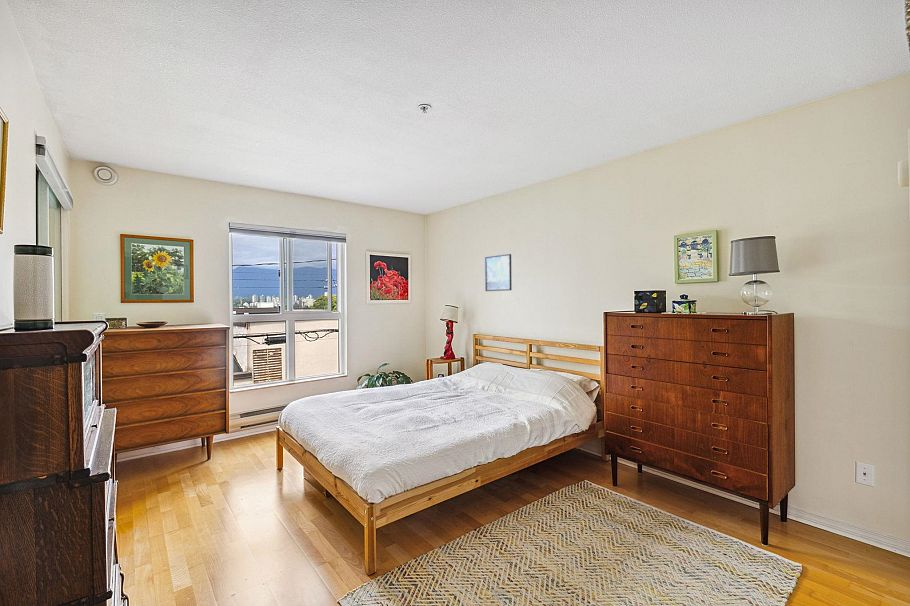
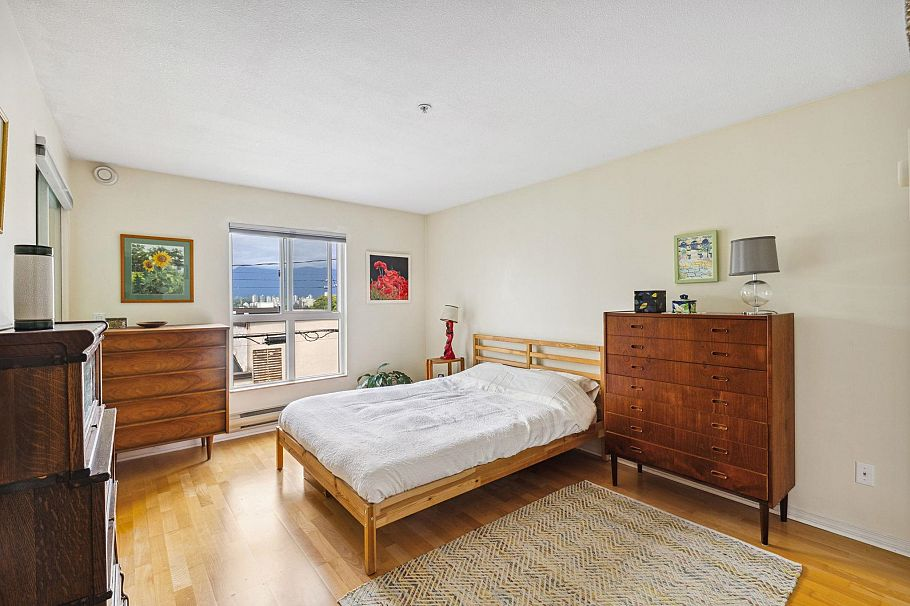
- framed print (497, 273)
